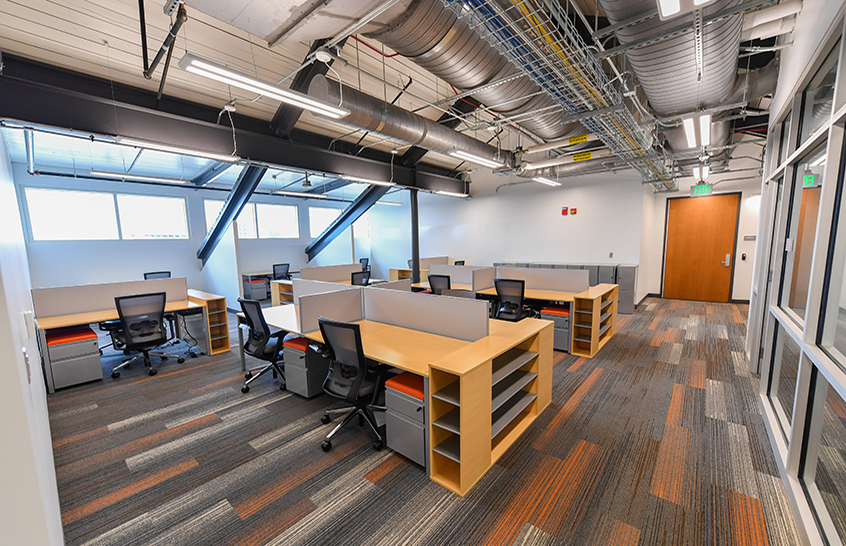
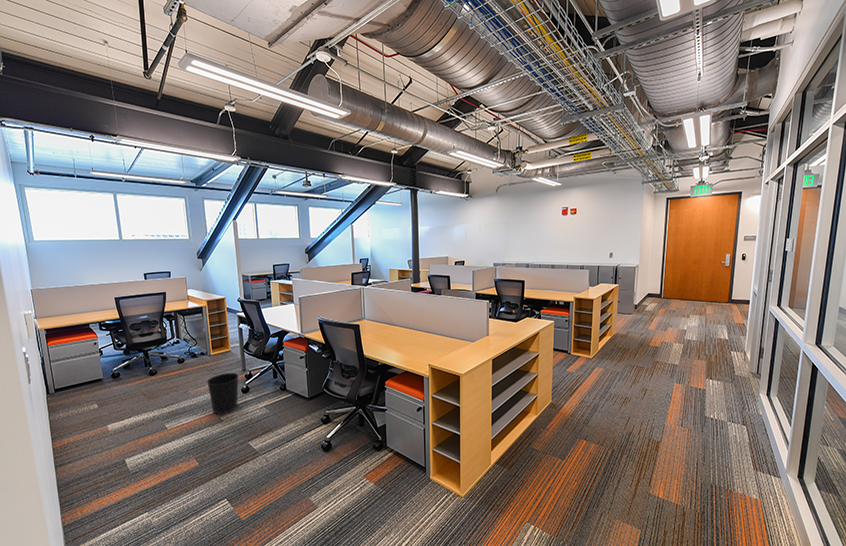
+ wastebasket (224, 393)
